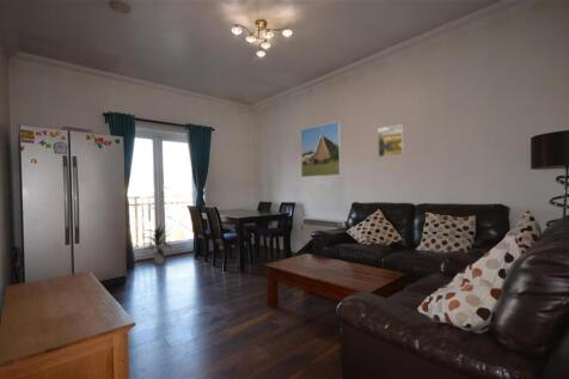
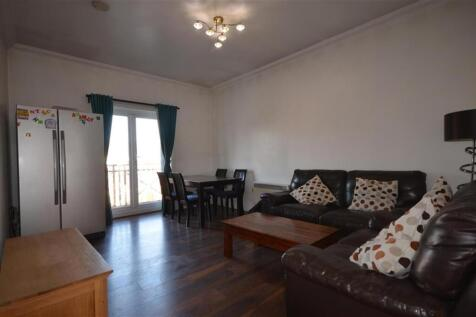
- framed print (319, 151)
- indoor plant (158, 244)
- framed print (390, 141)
